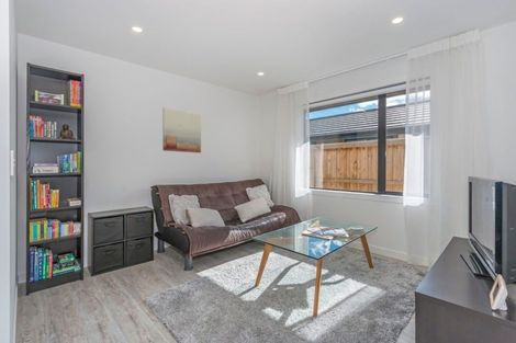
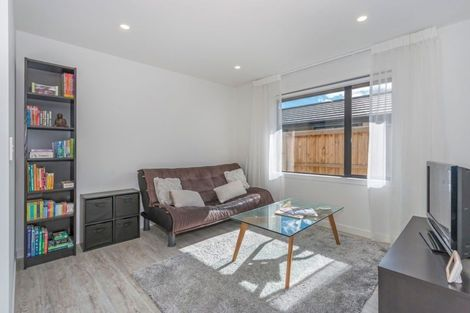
- wall art (182, 132)
